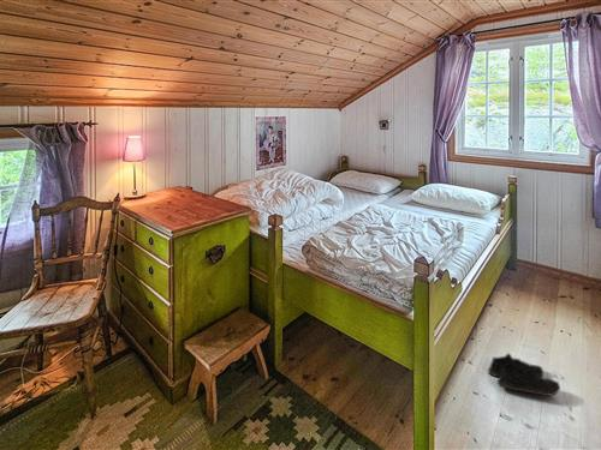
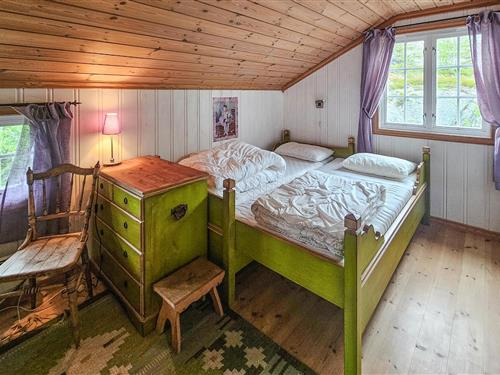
- shoe (520, 371)
